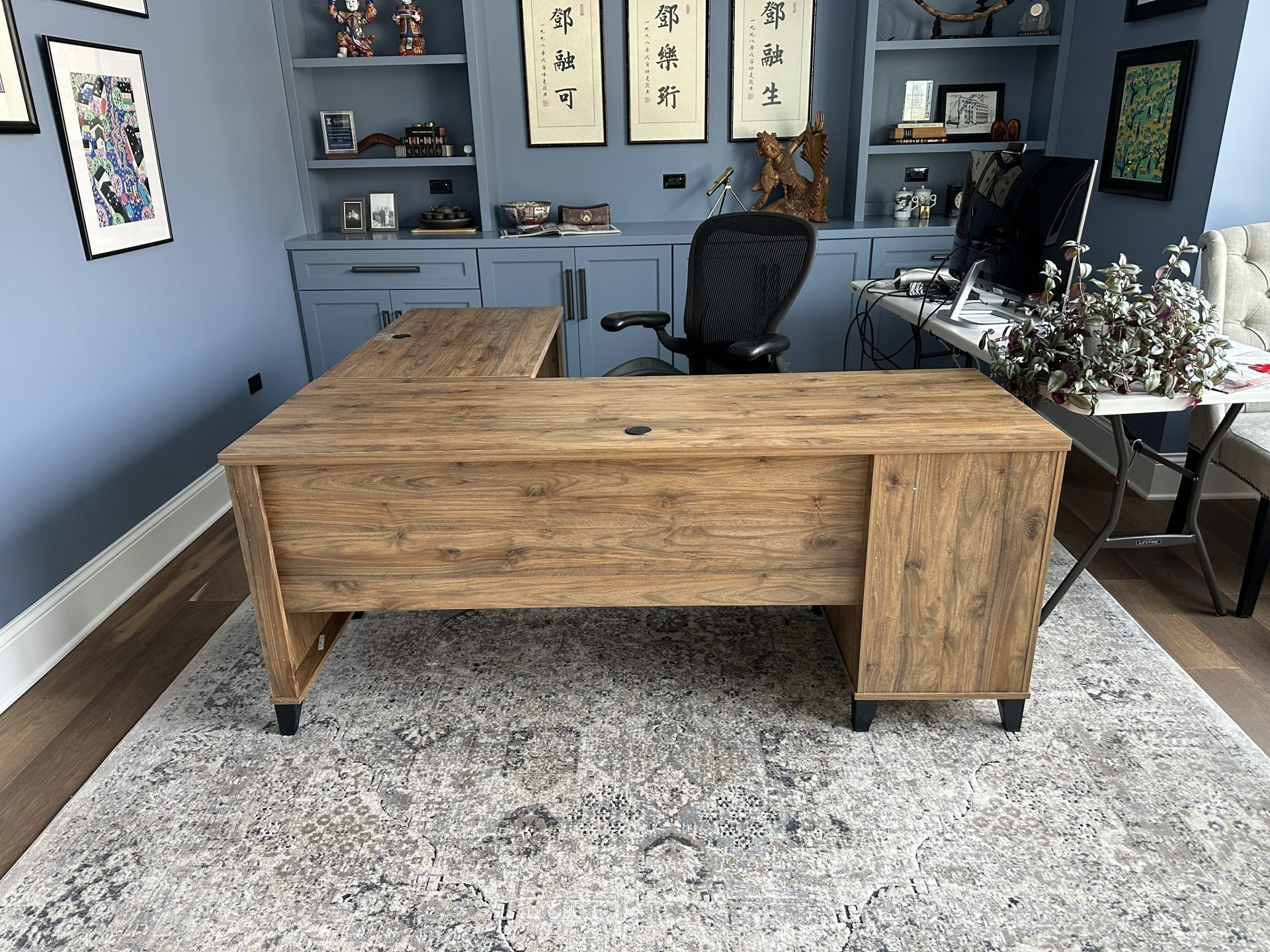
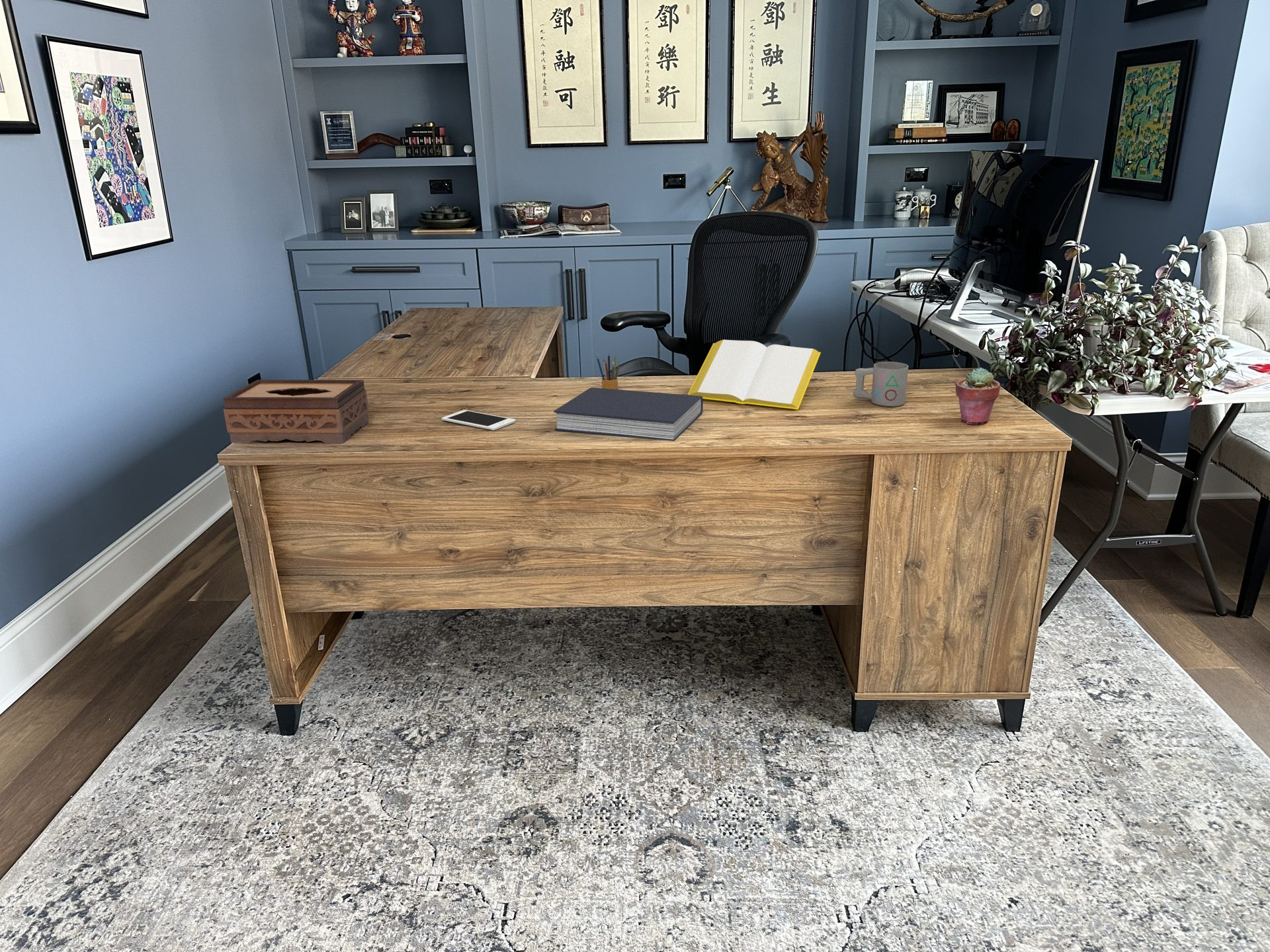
+ potted succulent (977, 394)
+ mug (880, 383)
+ cell phone (478, 420)
+ notepad (753, 372)
+ tissue box (299, 410)
+ pencil box (609, 374)
+ book (630, 412)
